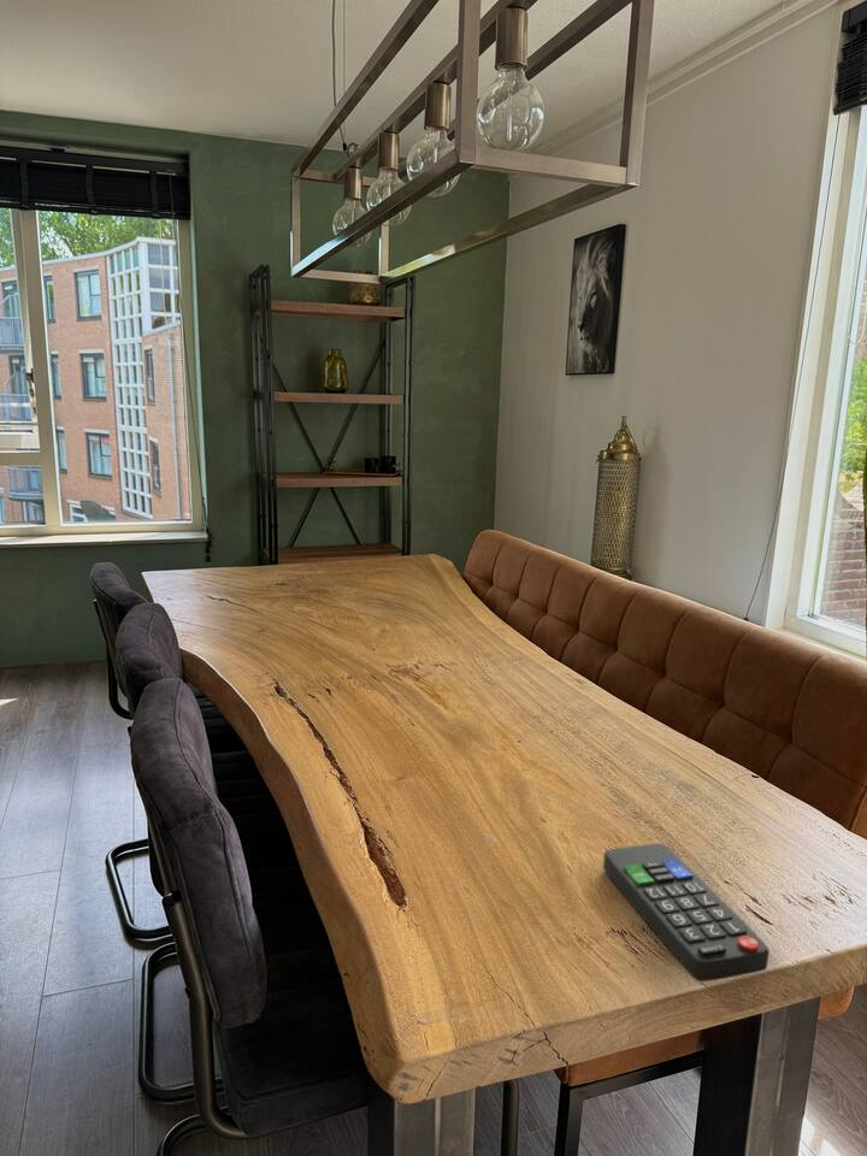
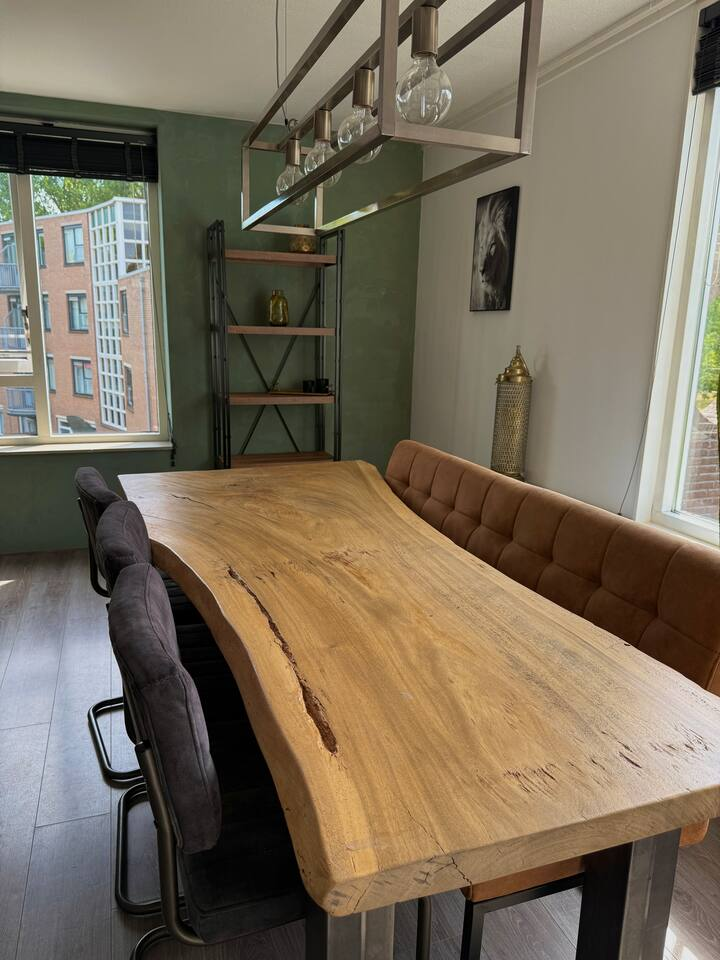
- remote control (678, 903)
